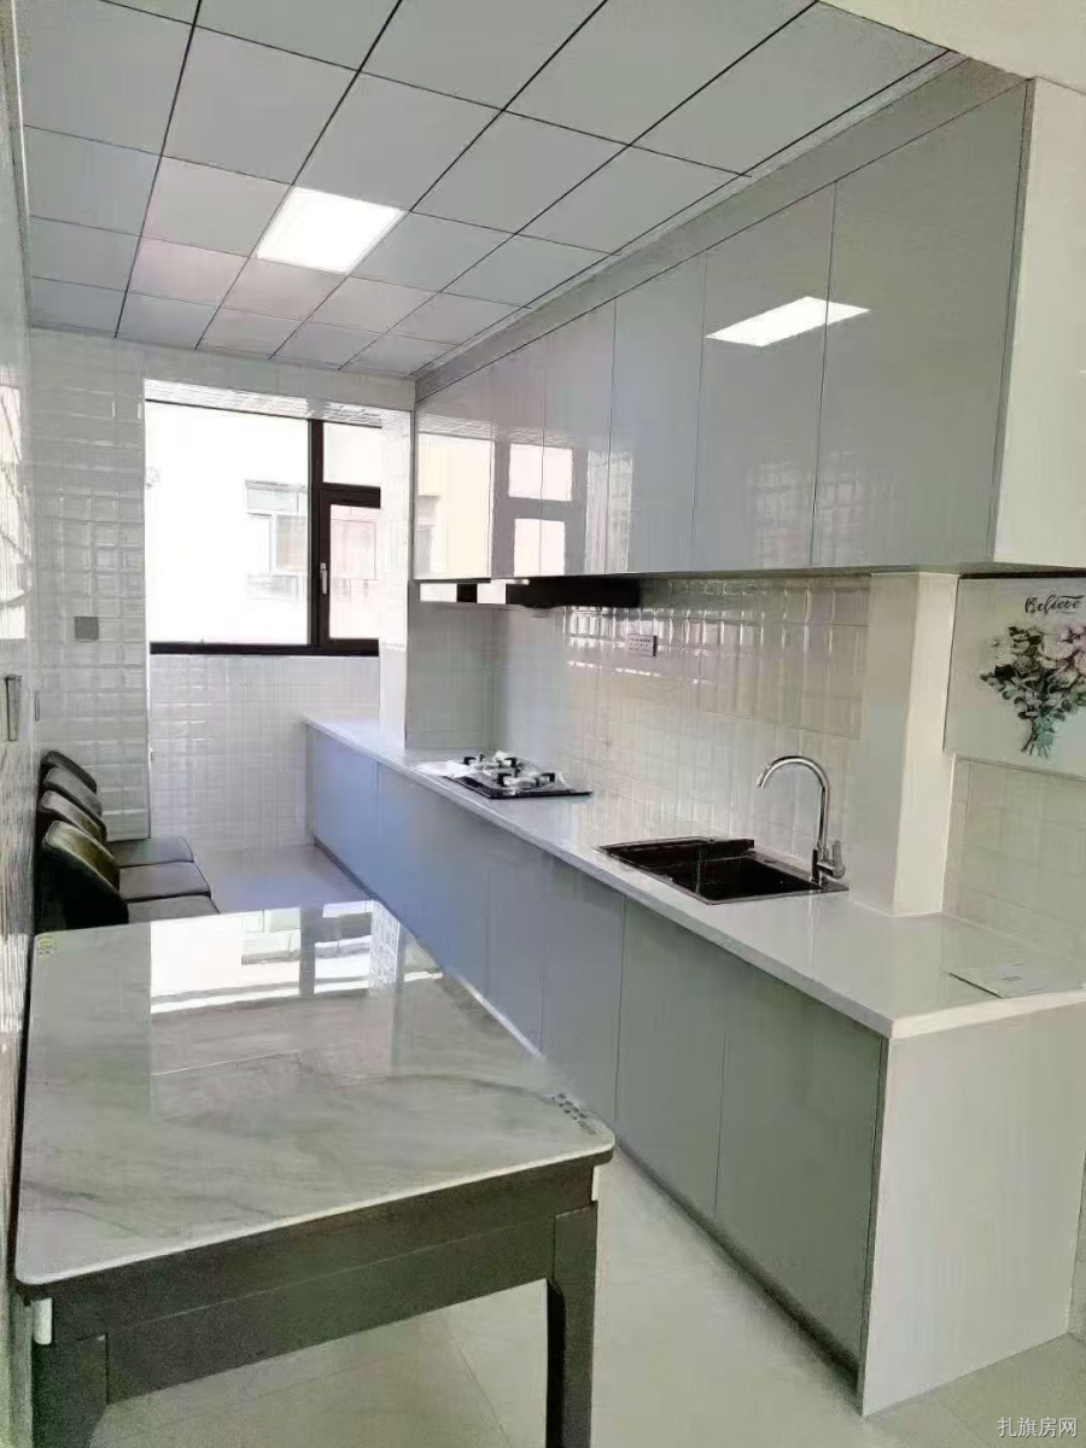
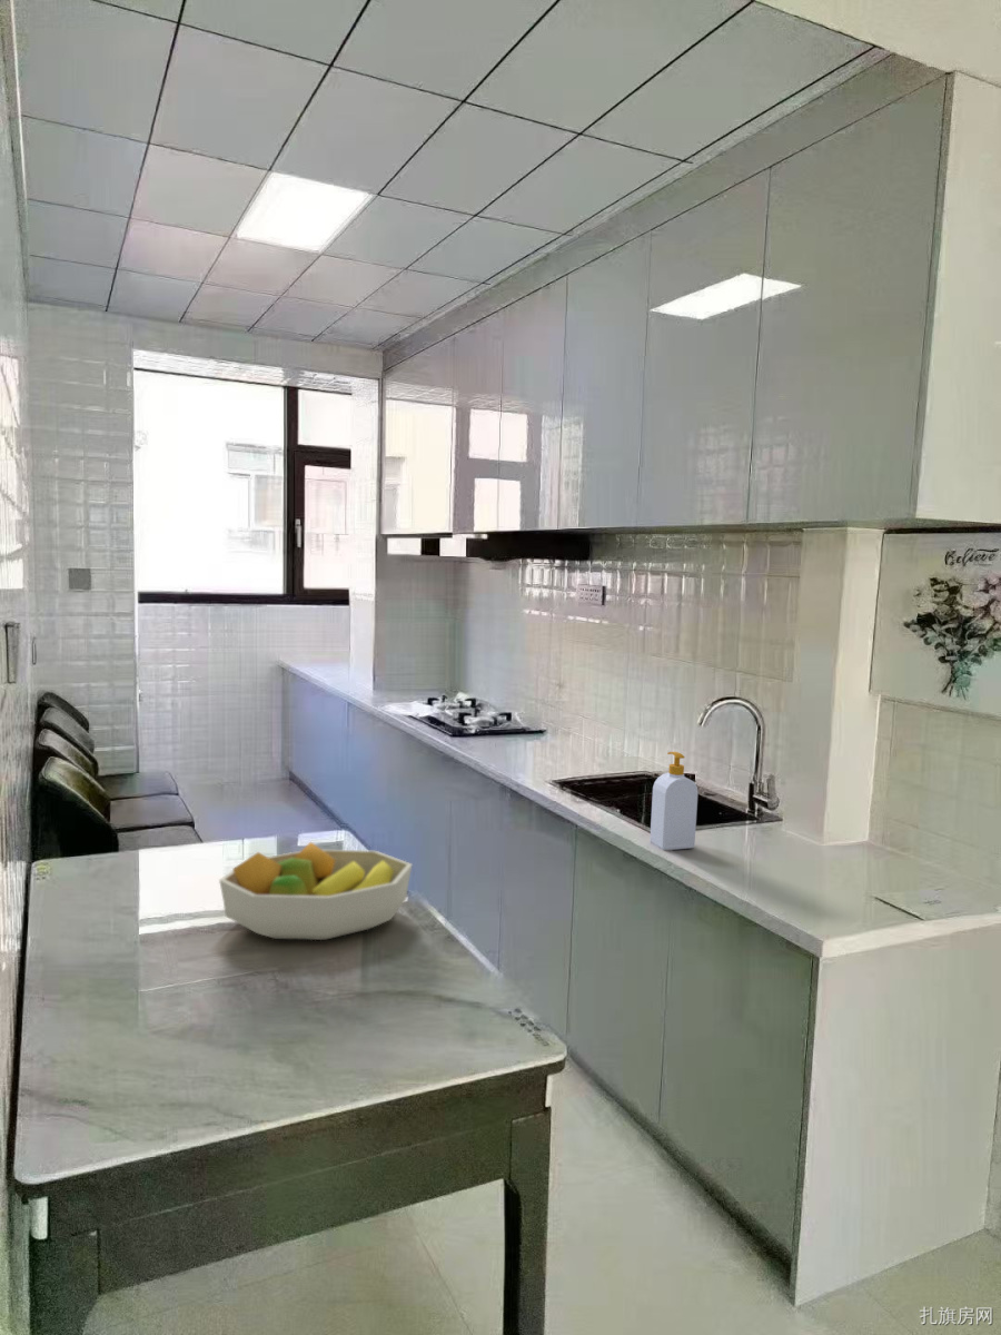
+ fruit bowl (318, 884)
+ soap bottle (673, 799)
